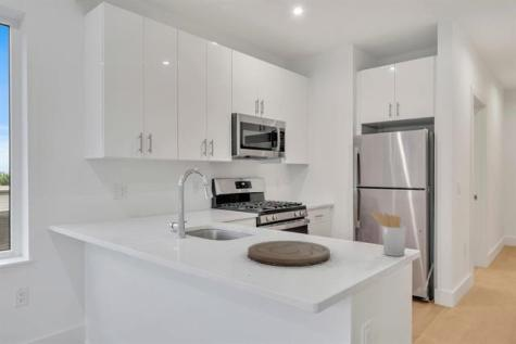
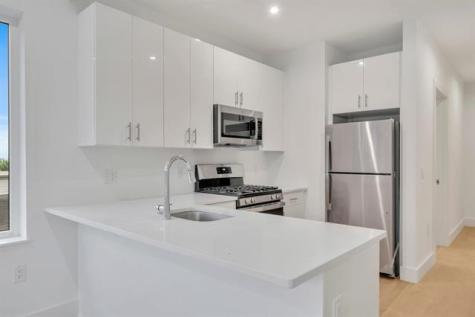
- cutting board (288, 252)
- utensil holder (388, 232)
